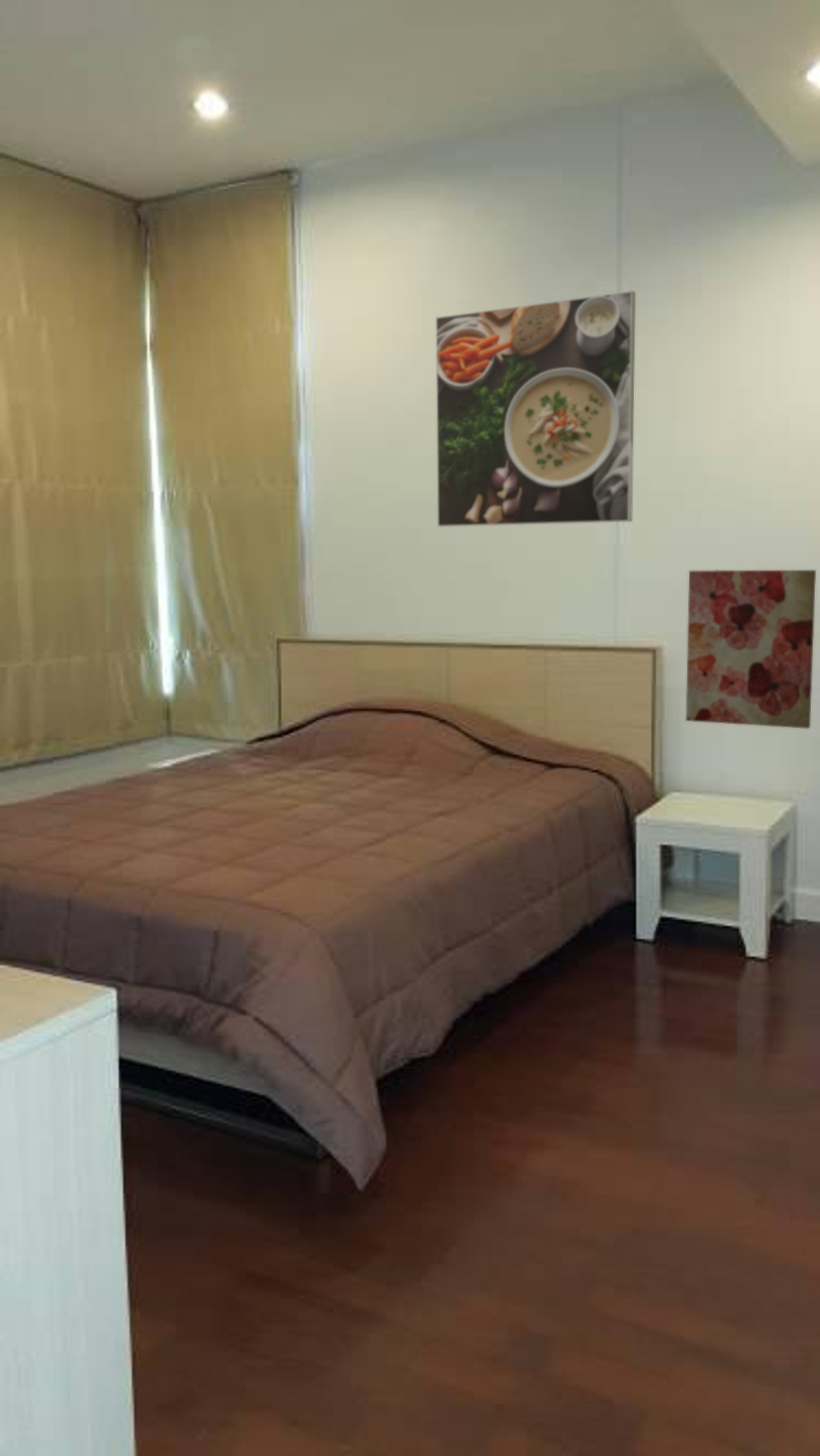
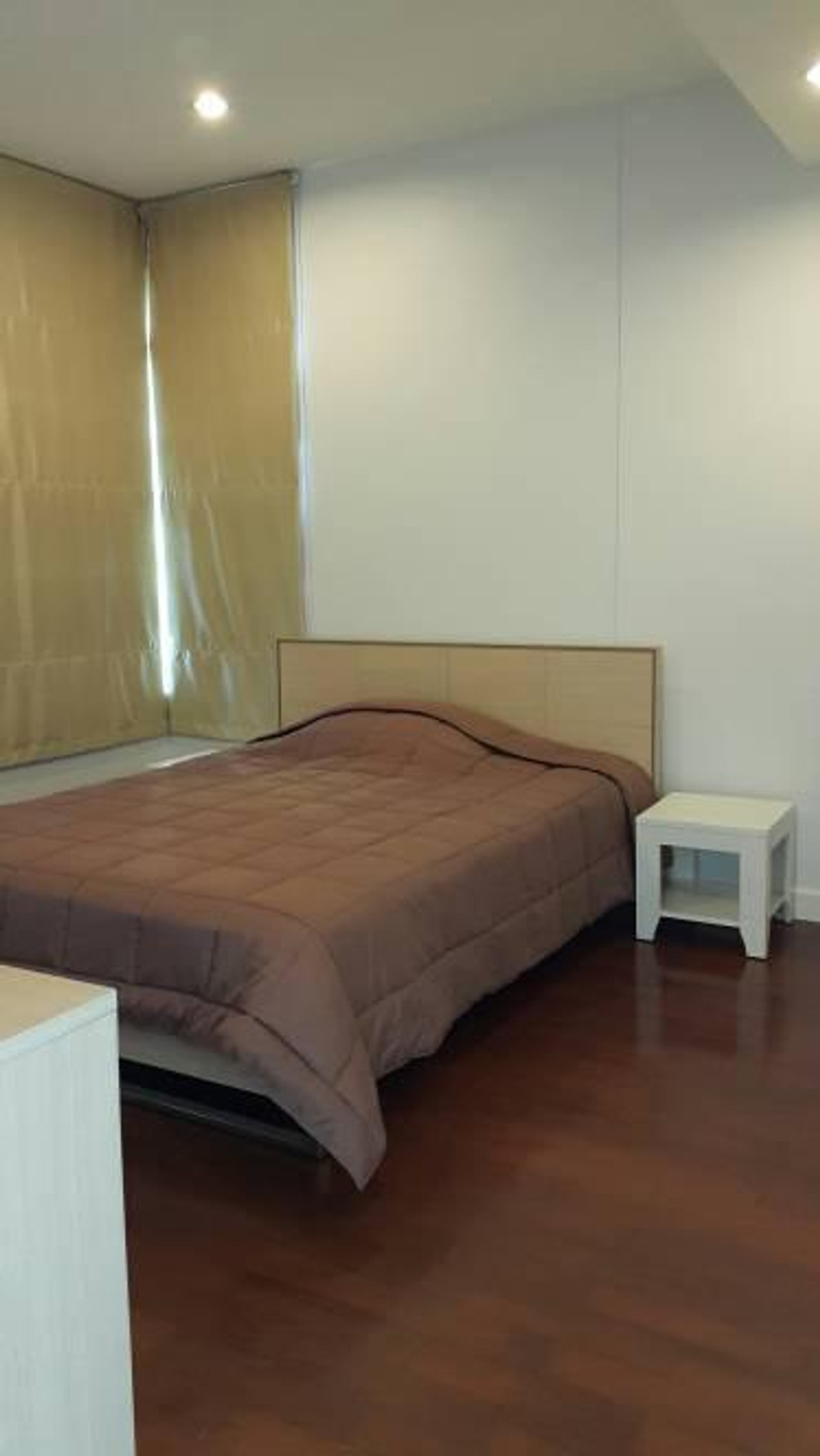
- wall art (748, 647)
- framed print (530, 416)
